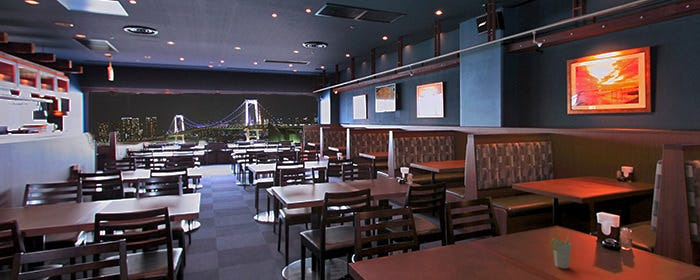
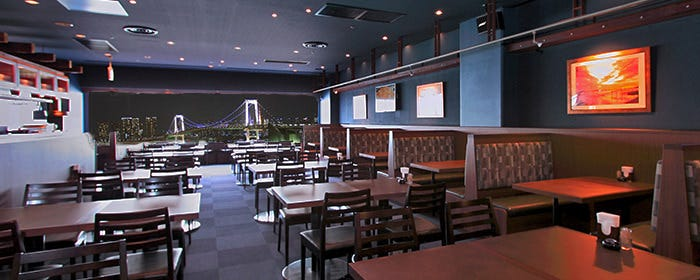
- cup (560, 250)
